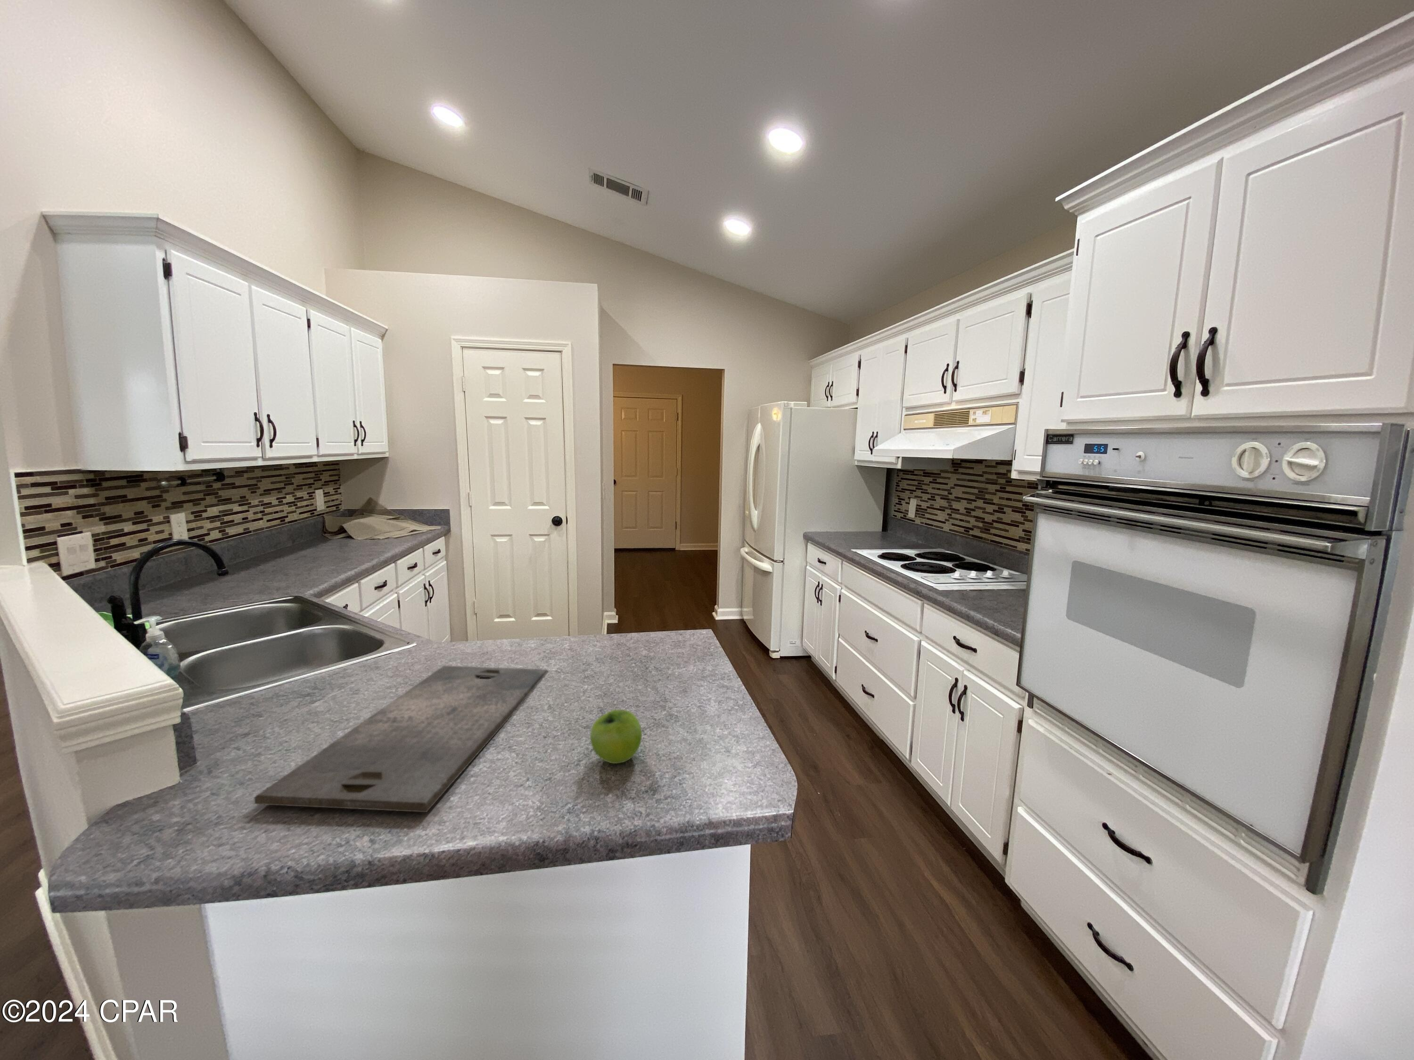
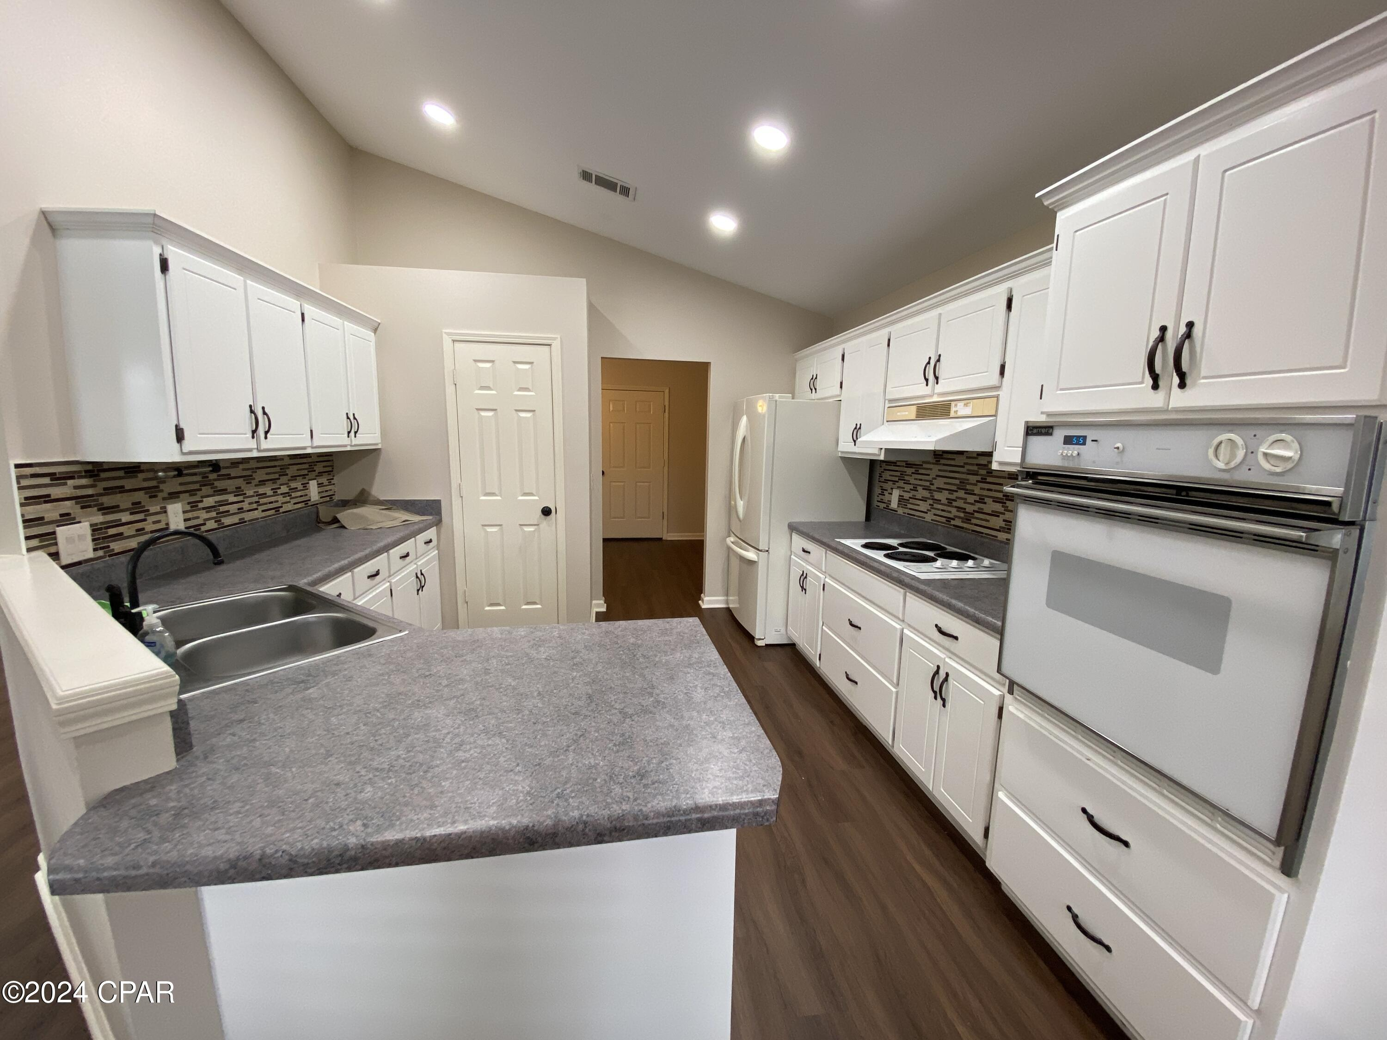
- cutting board (436, 720)
- fruit (616, 736)
